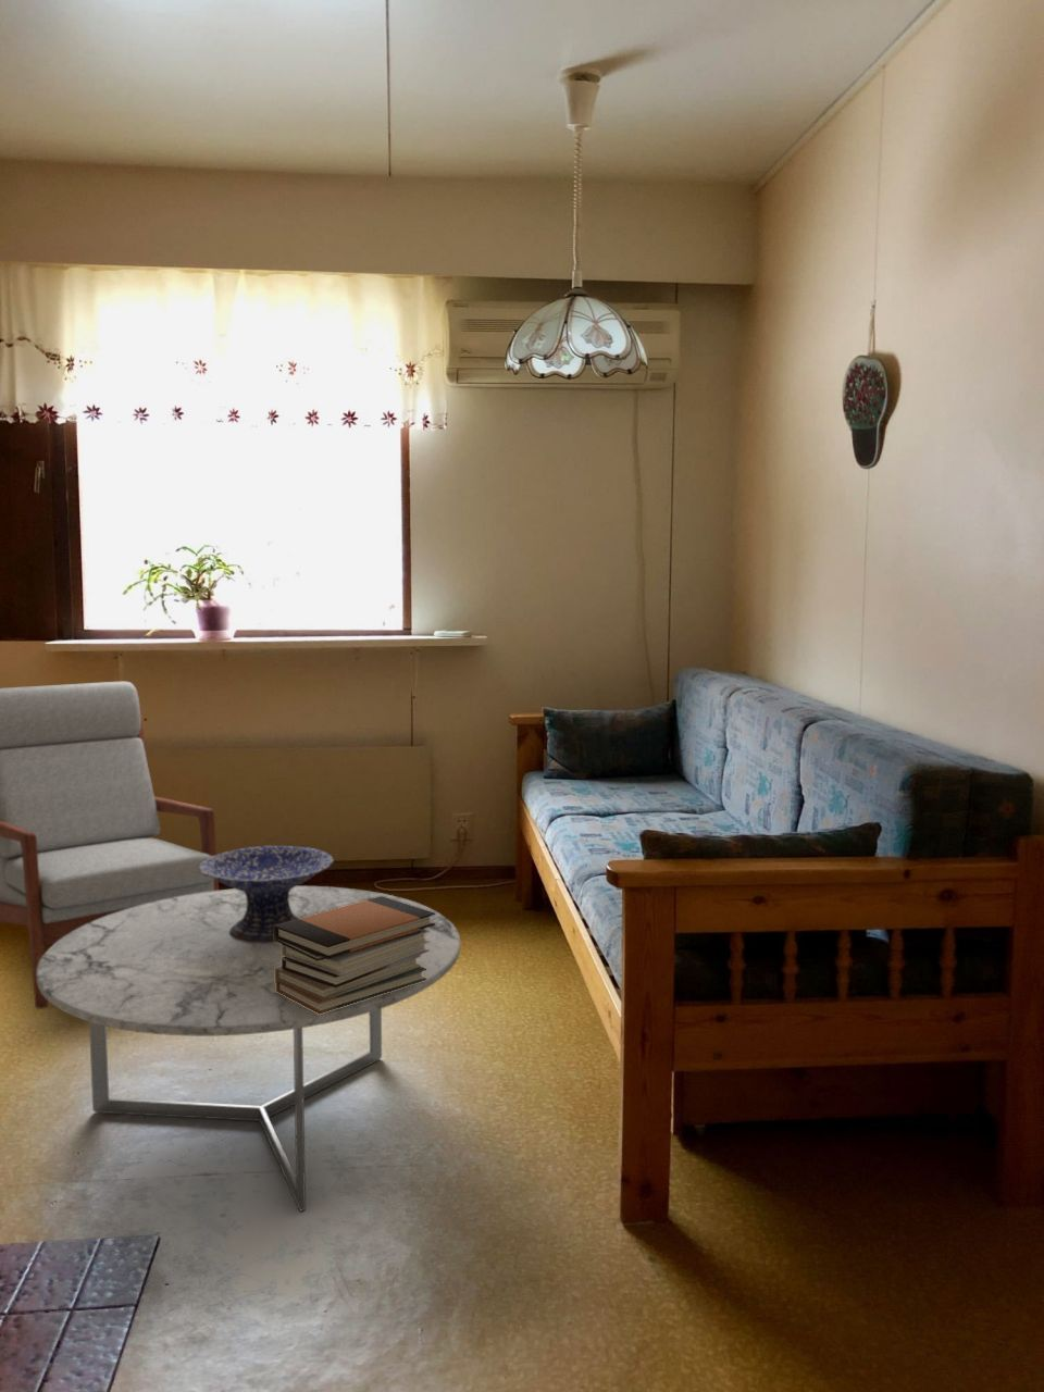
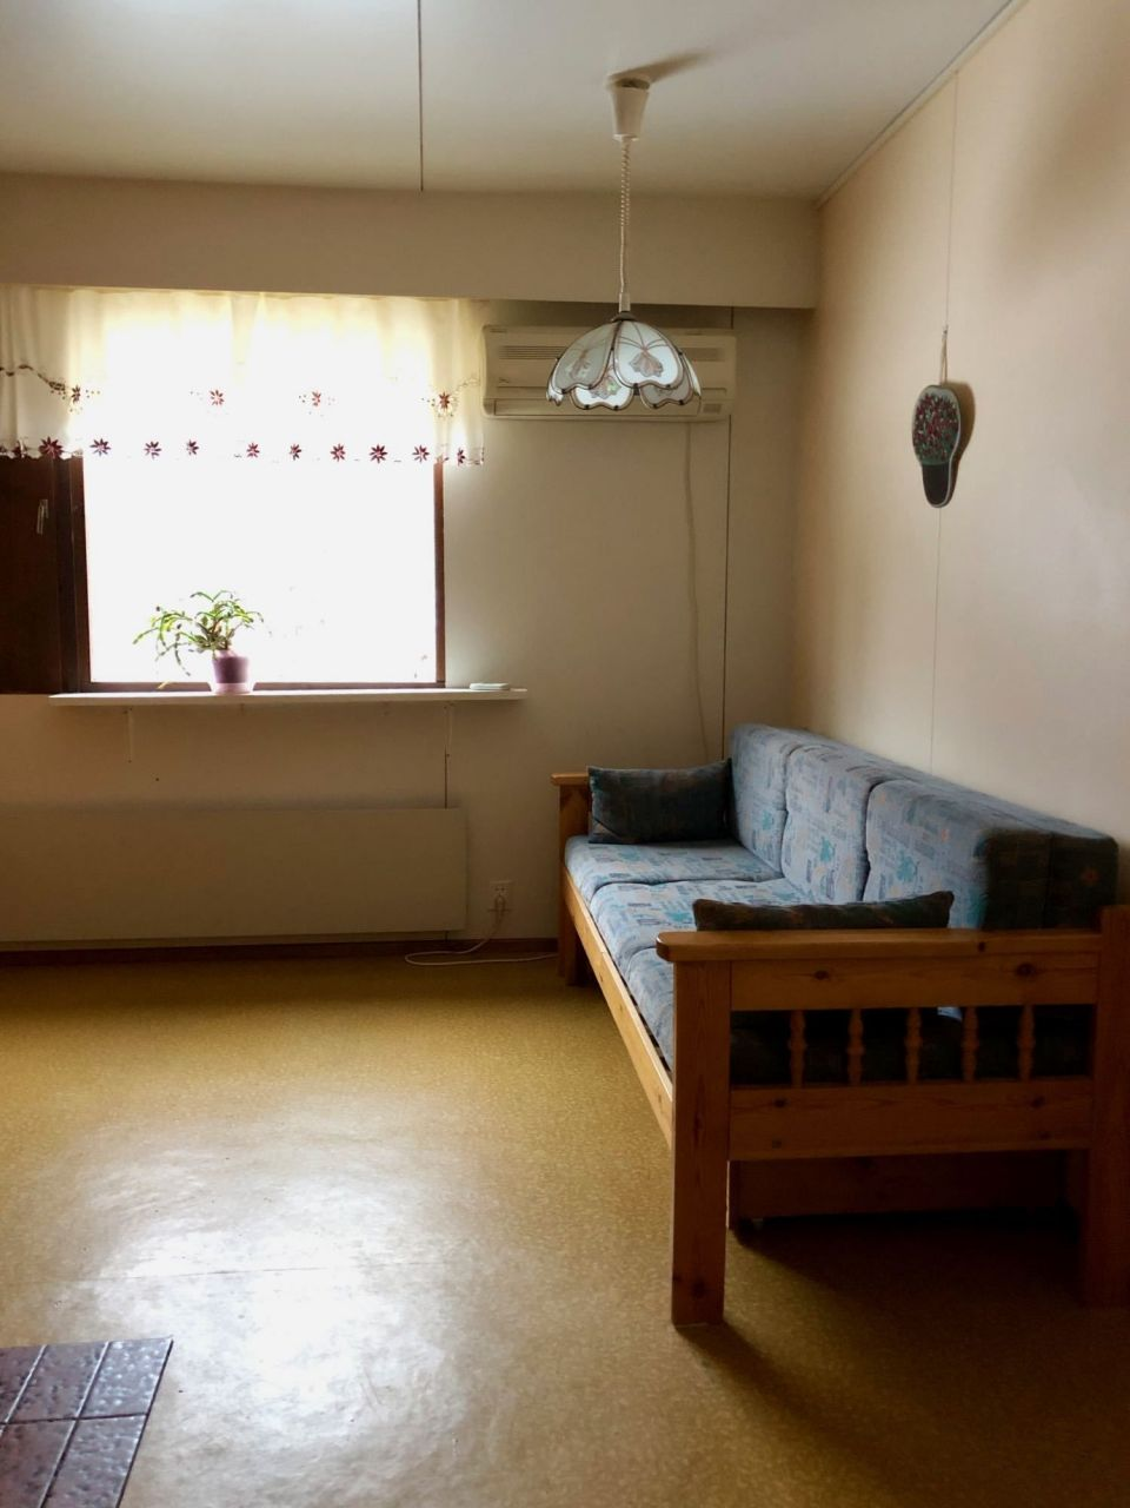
- book stack (355, 950)
- armchair (92, 825)
- coffee table (259, 1032)
- decorative bowl (268, 895)
